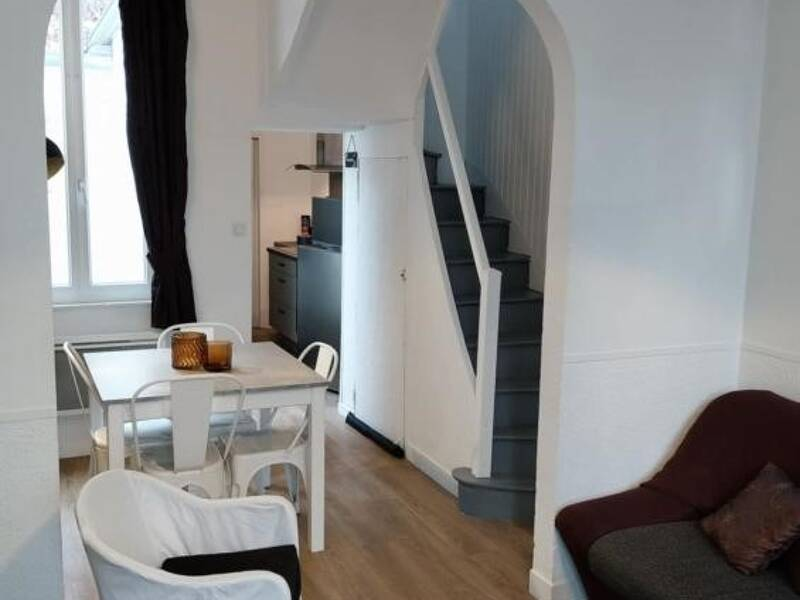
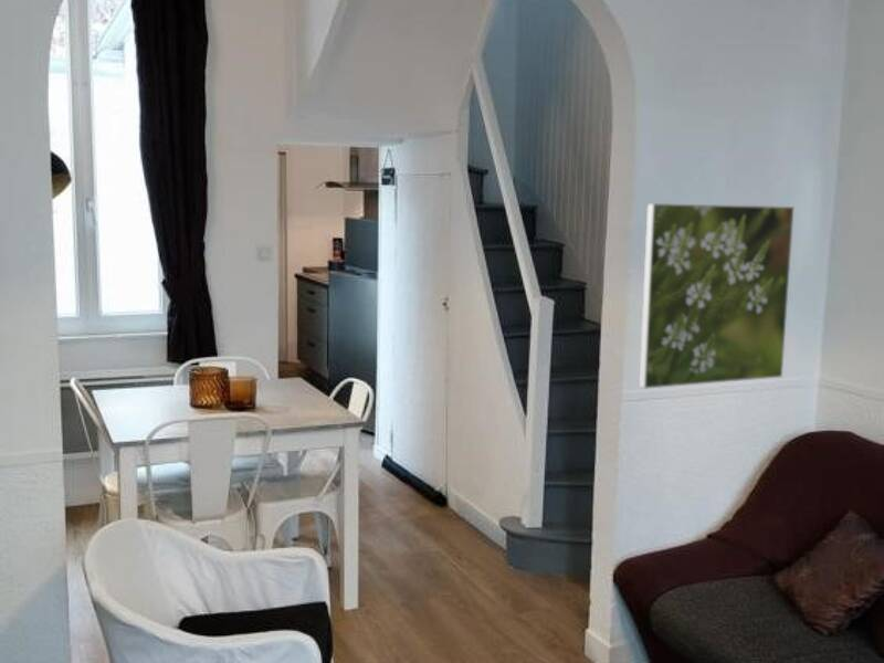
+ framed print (717, 294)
